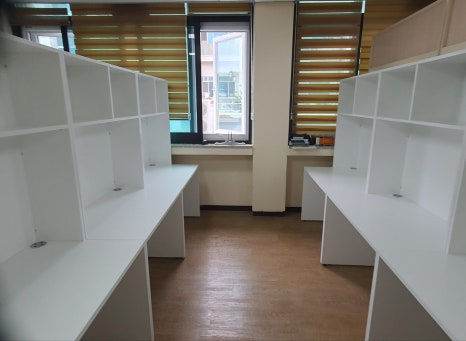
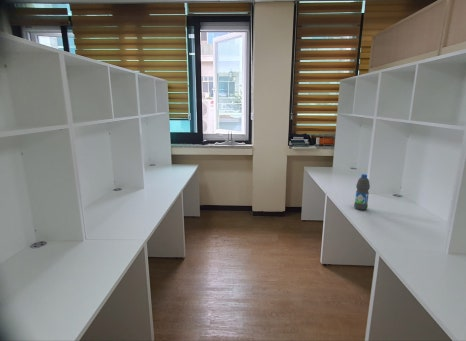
+ water bottle (362, 191)
